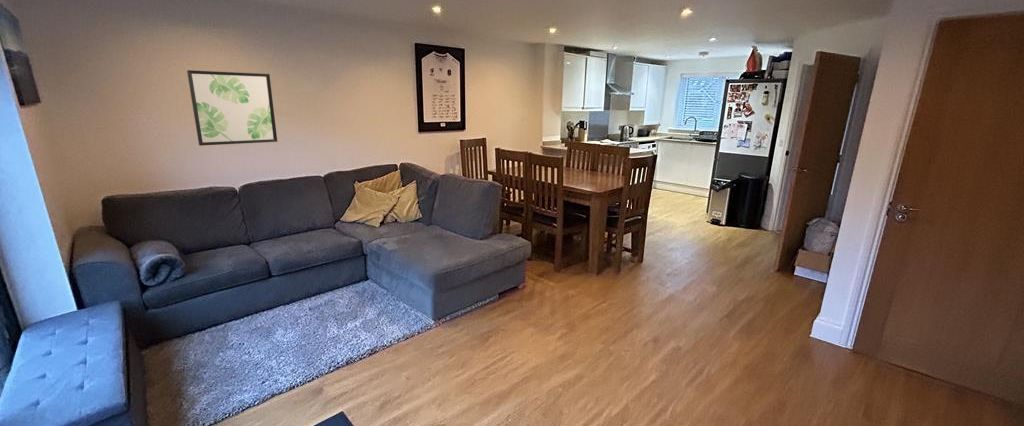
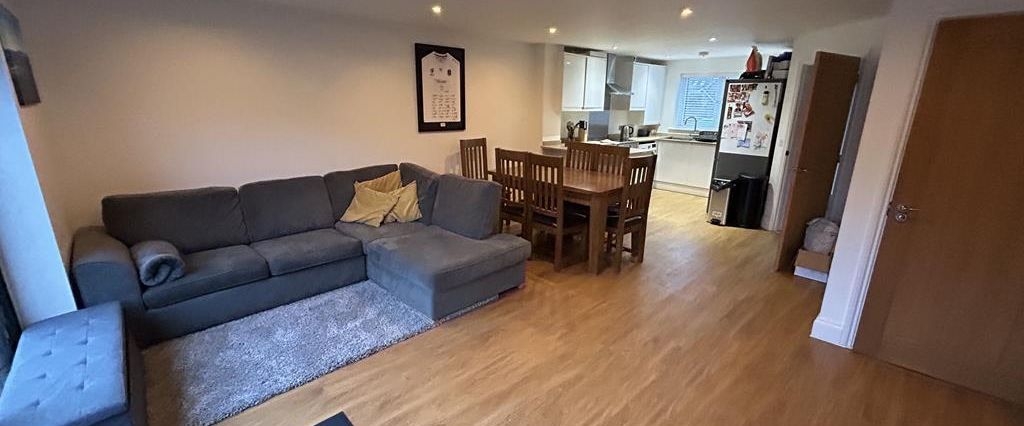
- wall art (235, 108)
